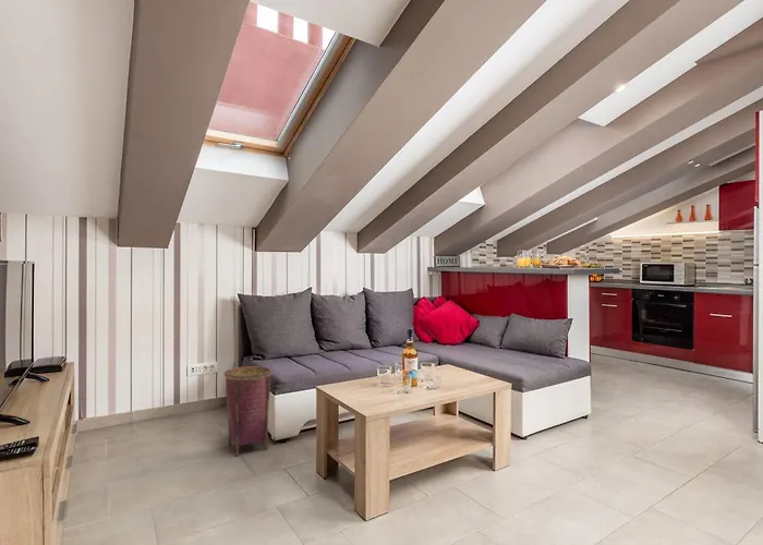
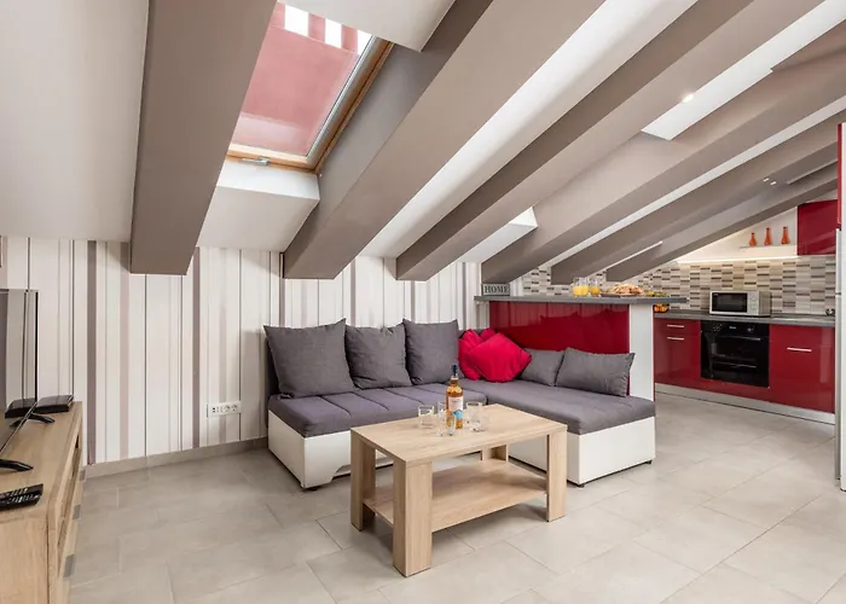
- woven basket (247, 409)
